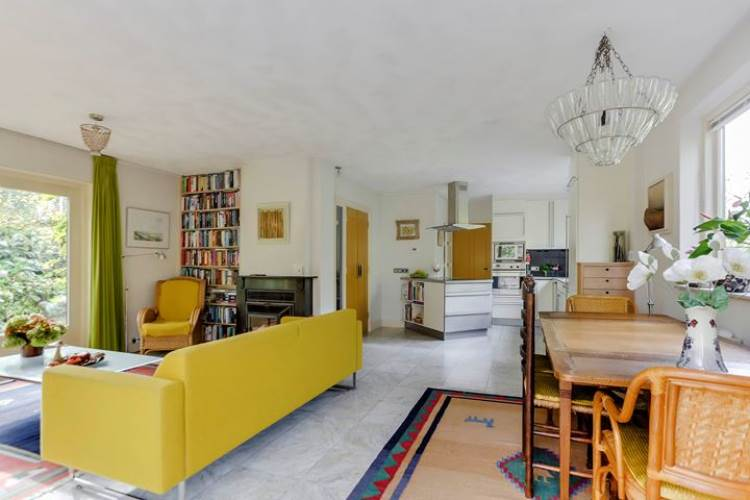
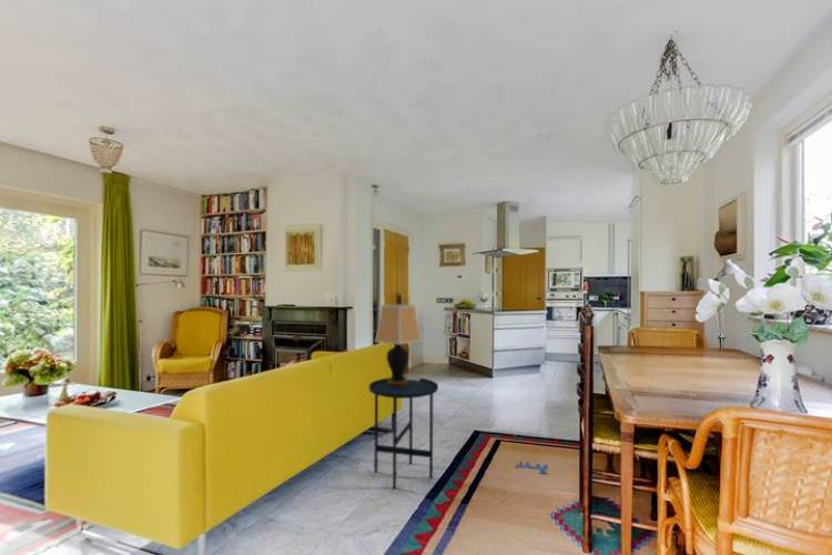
+ side table (403, 430)
+ table lamp (397, 344)
